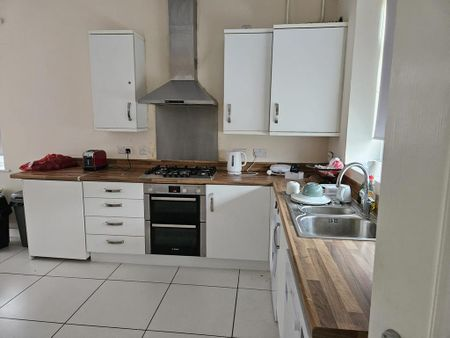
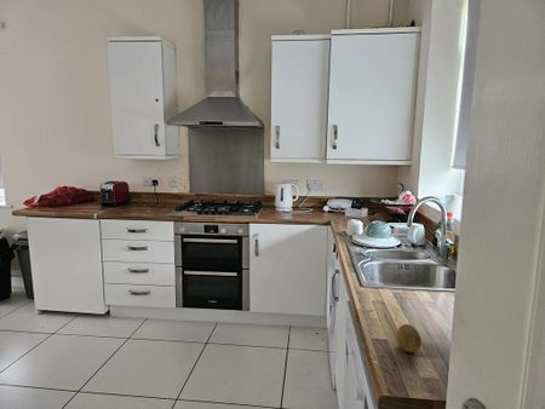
+ fruit (408, 338)
